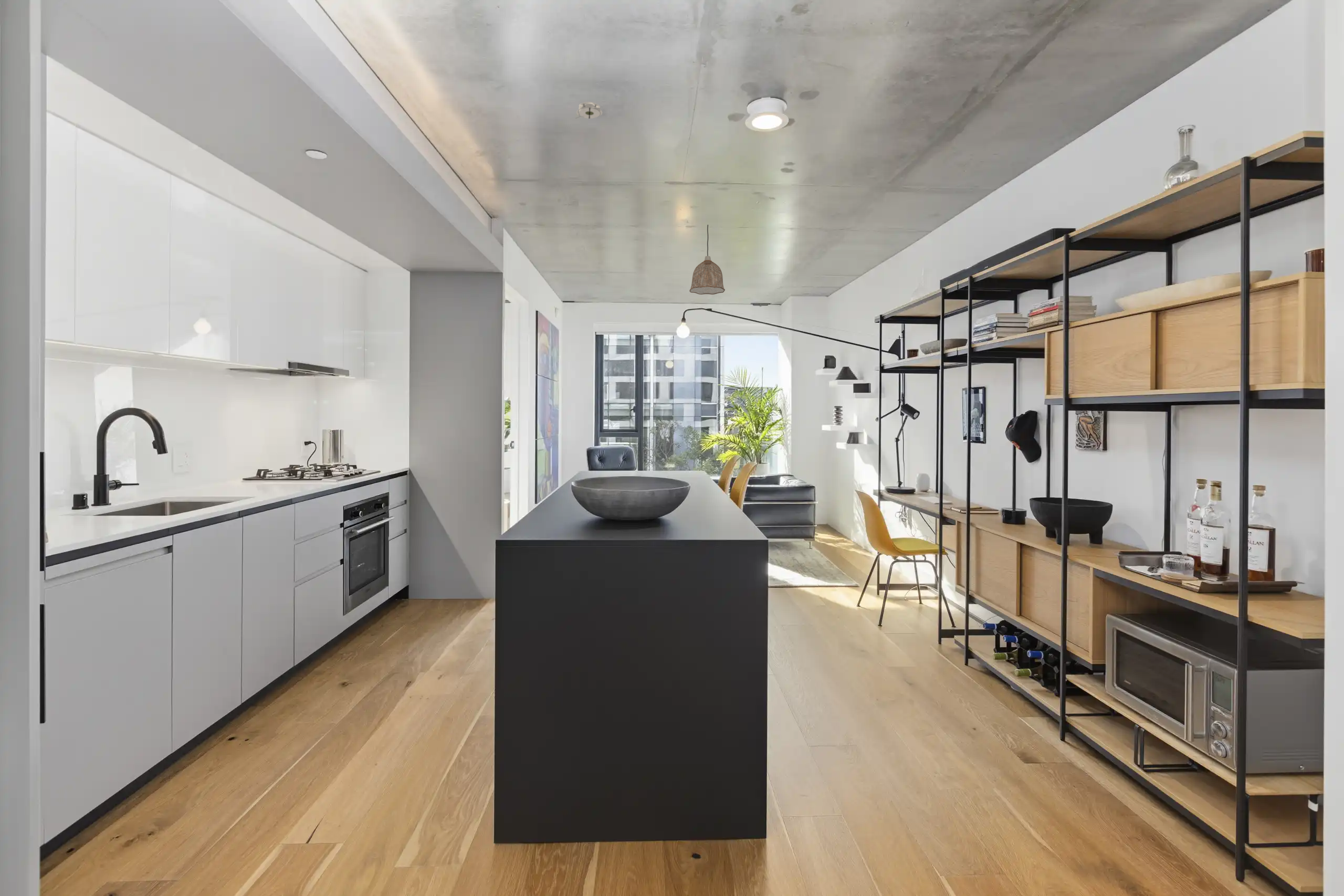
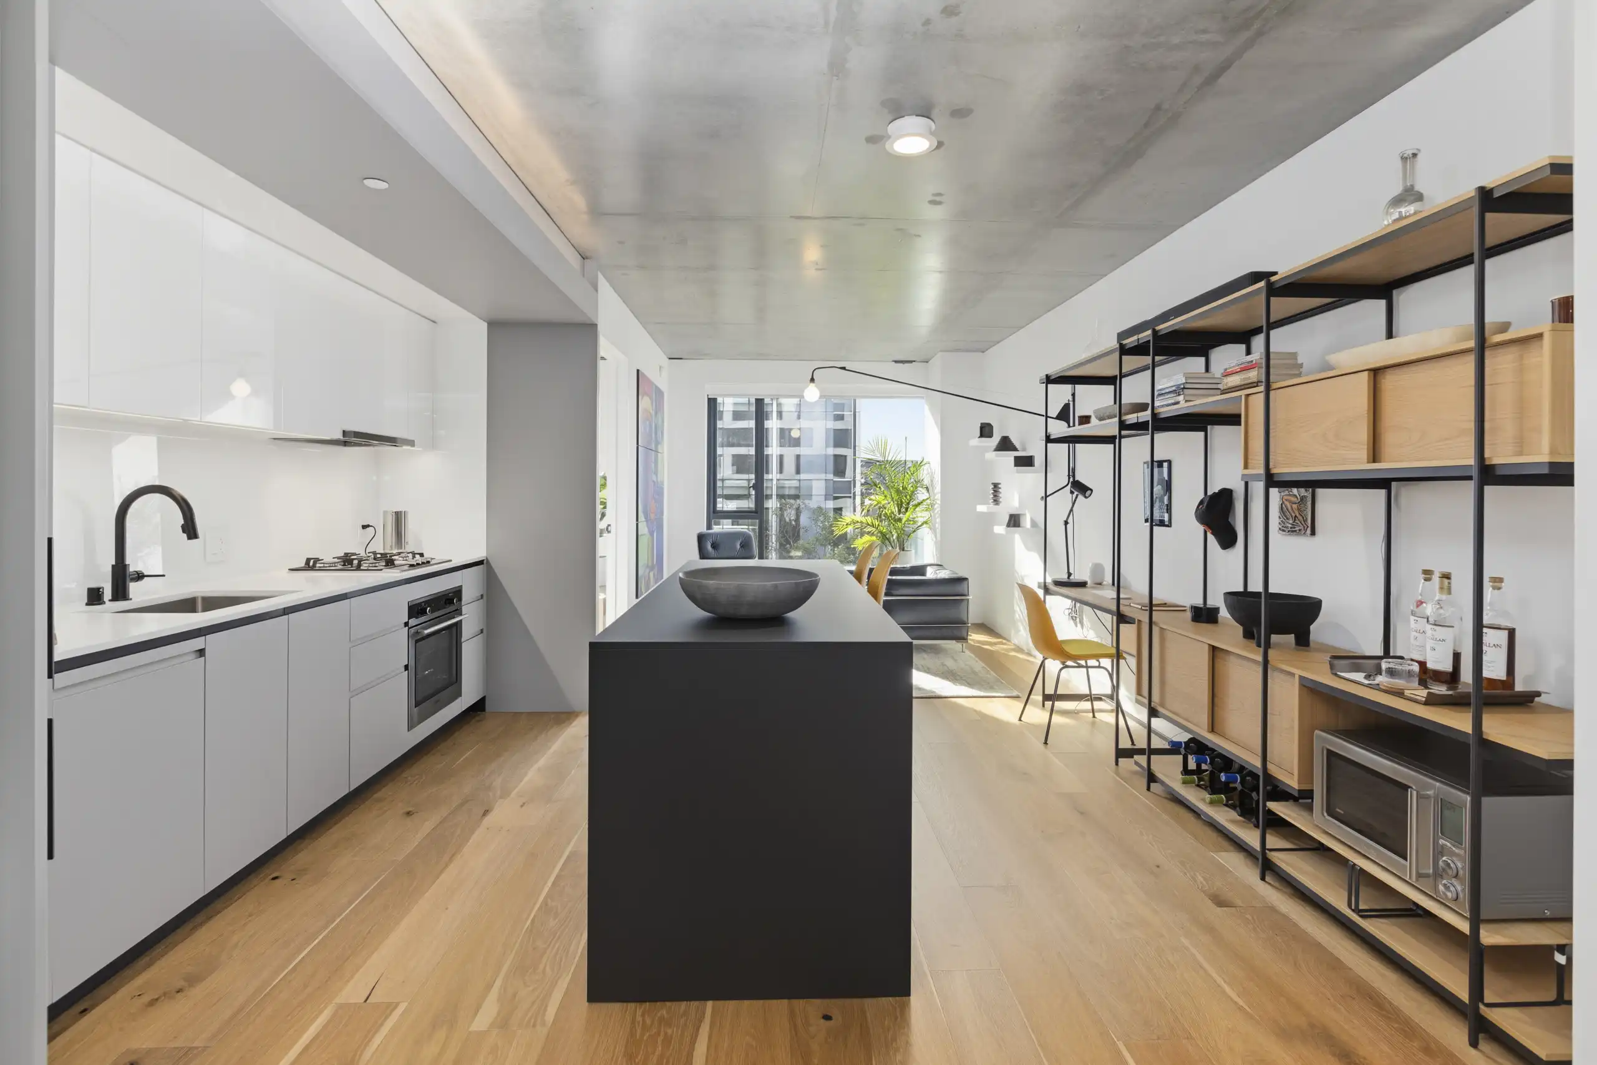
- pendant lamp (707, 258)
- smoke detector (589, 110)
